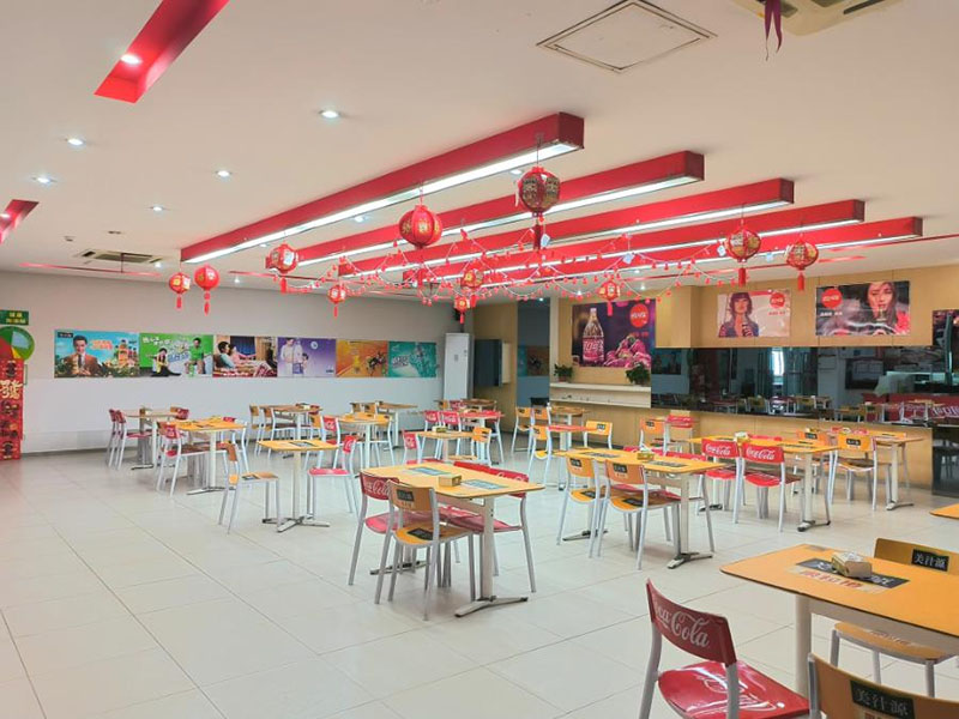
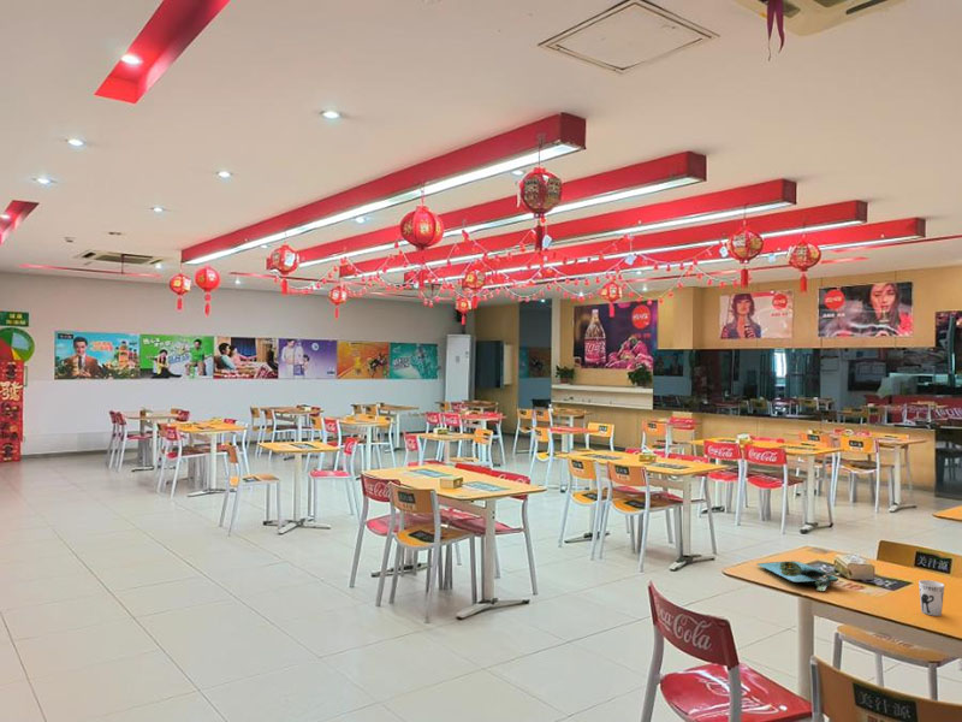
+ platter (800, 573)
+ cup (931, 598)
